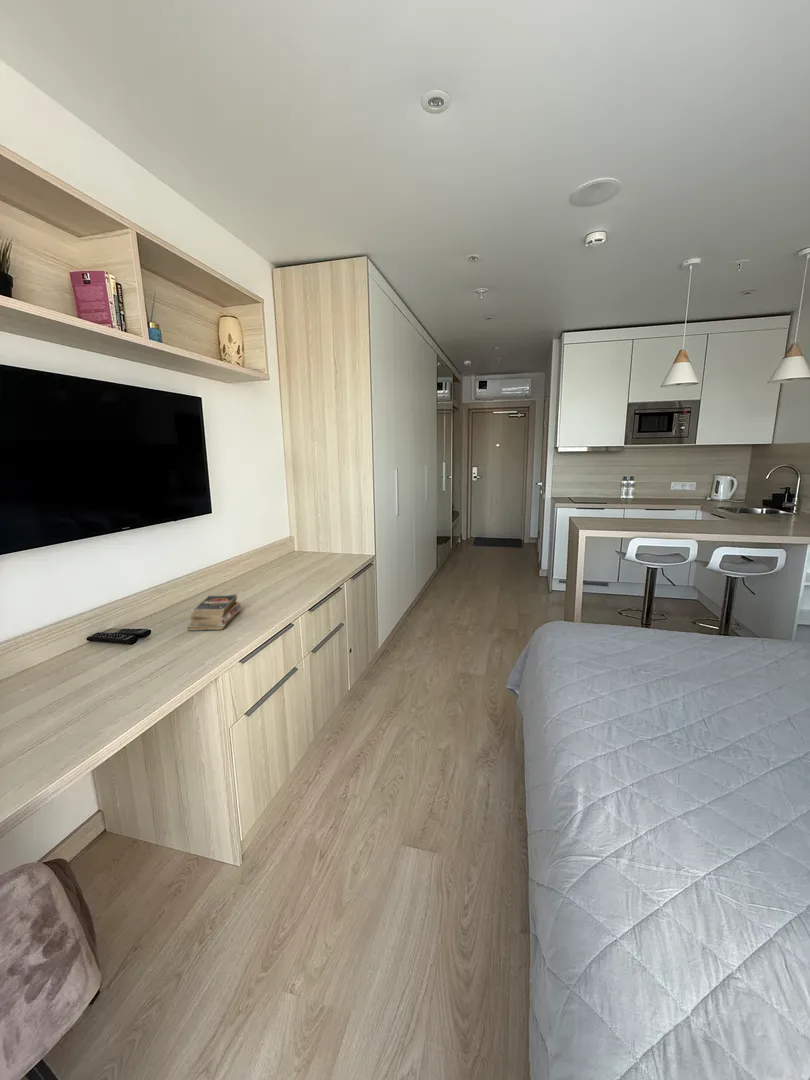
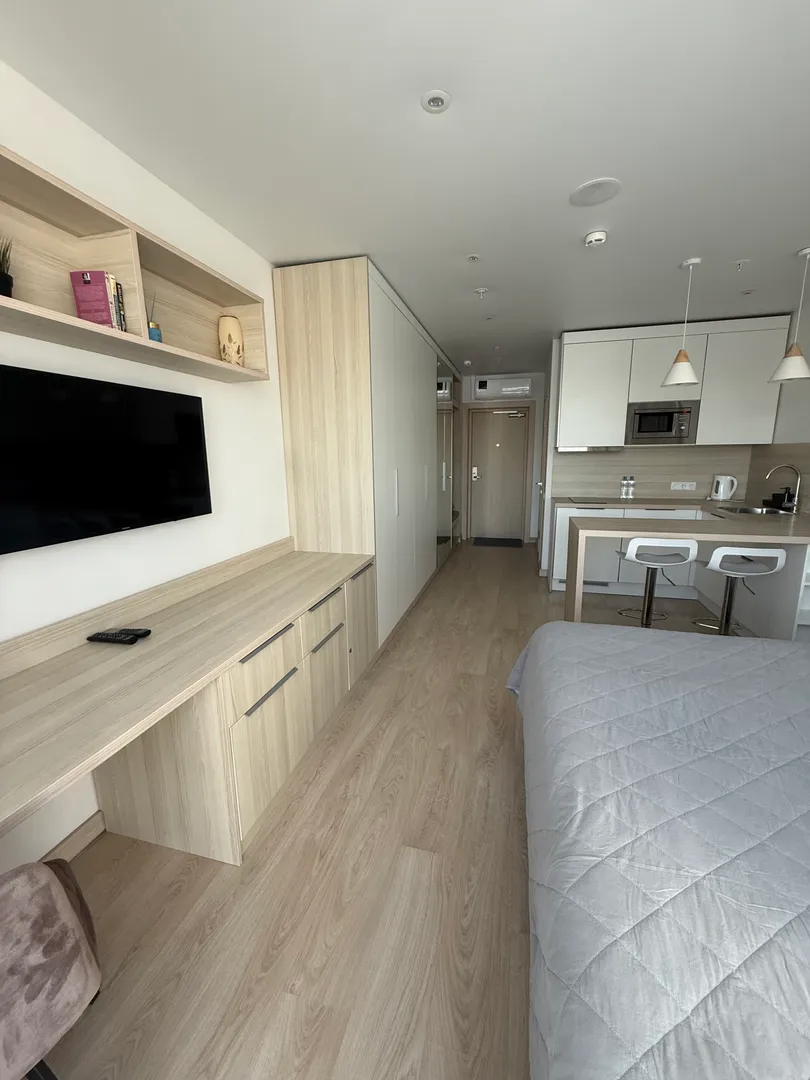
- books (214, 610)
